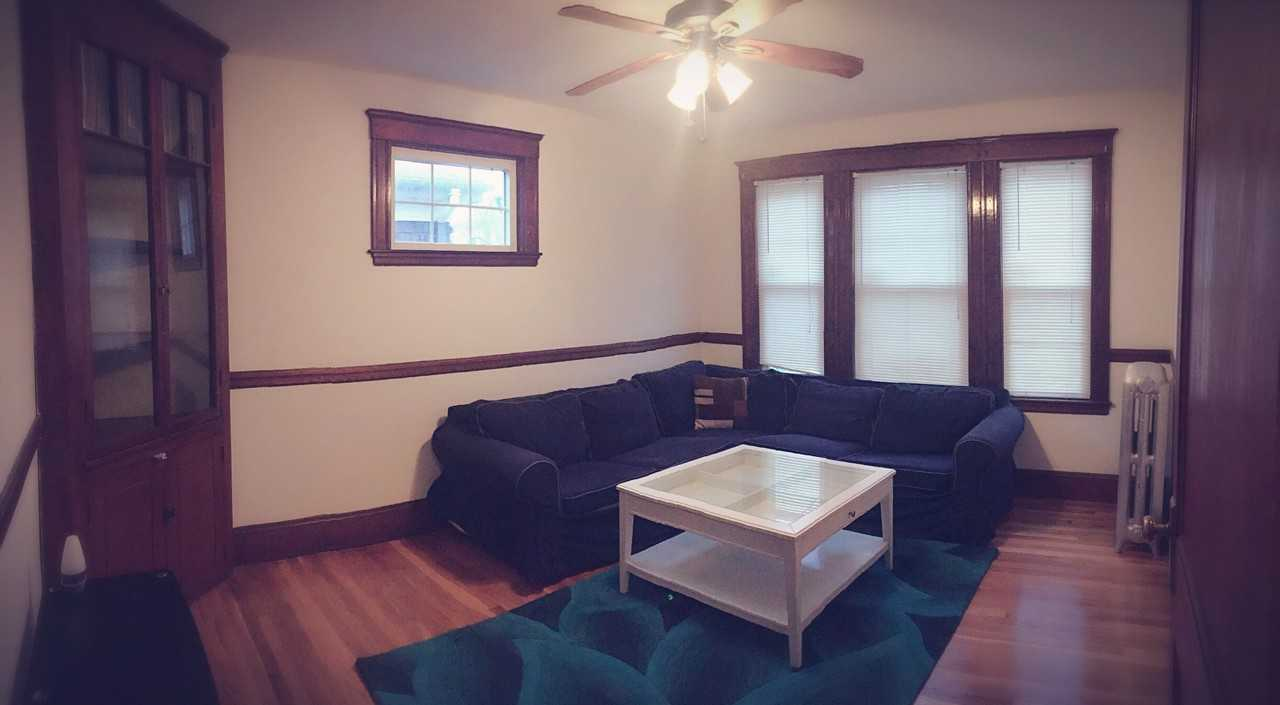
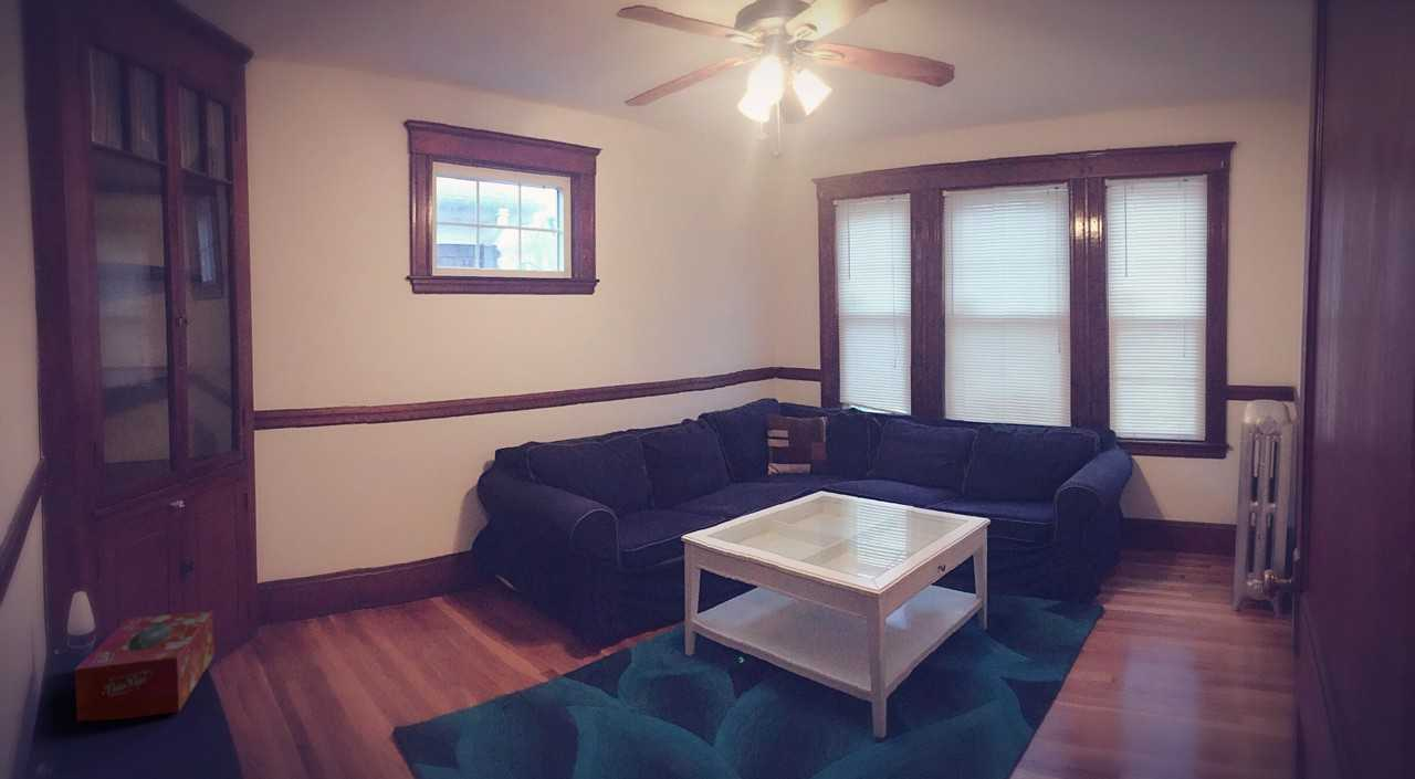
+ tissue box (151, 661)
